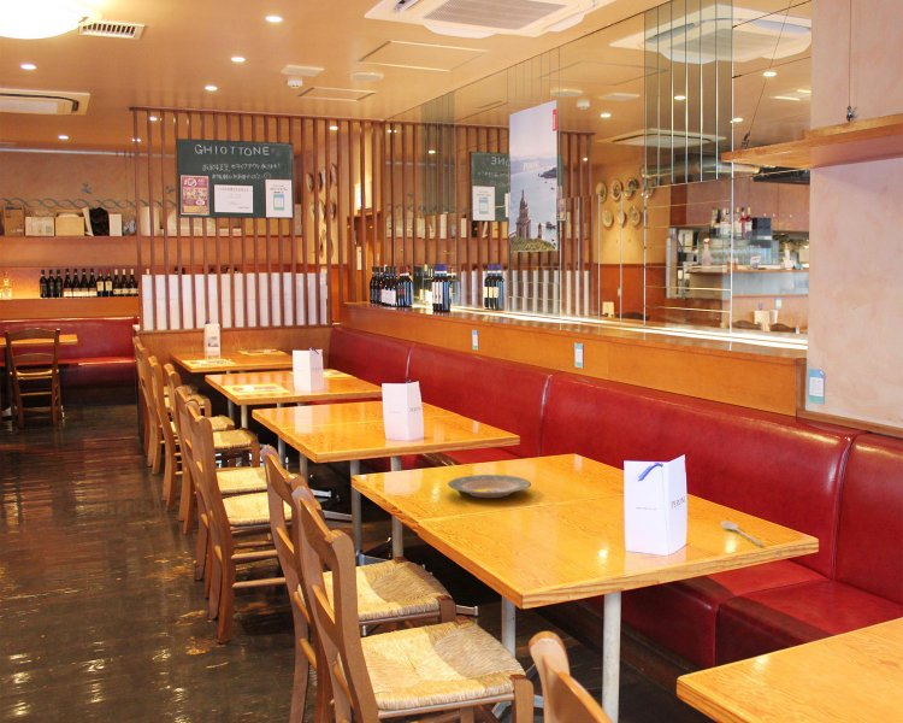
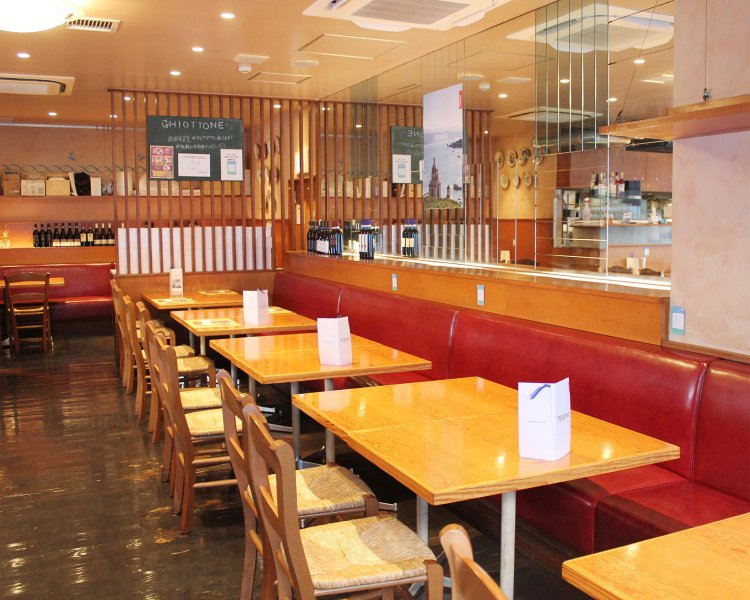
- stirrer (742, 533)
- plate (489, 487)
